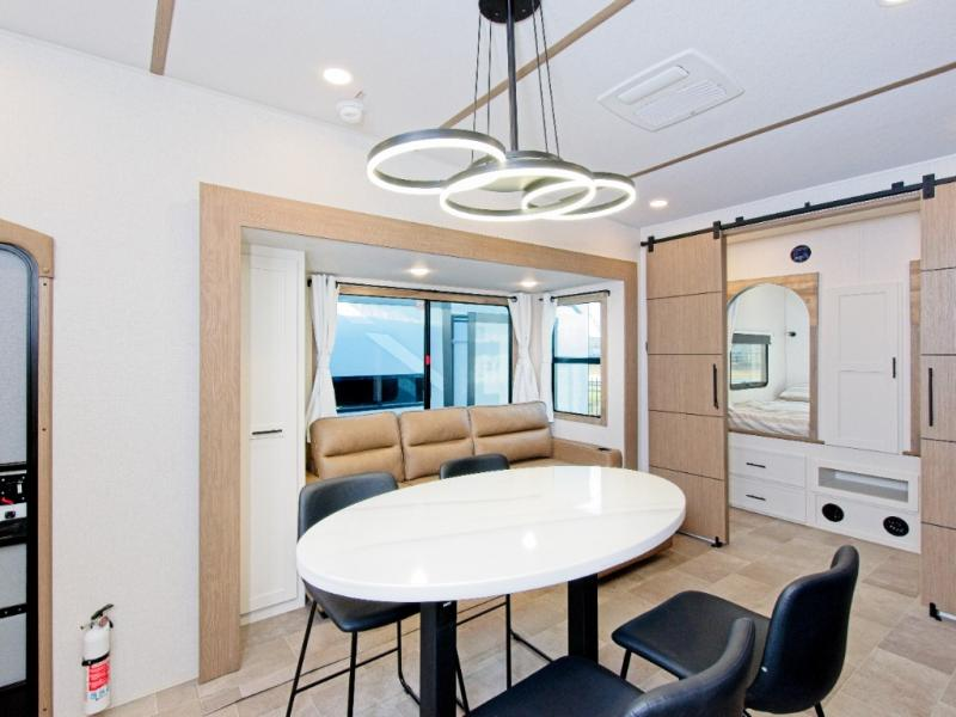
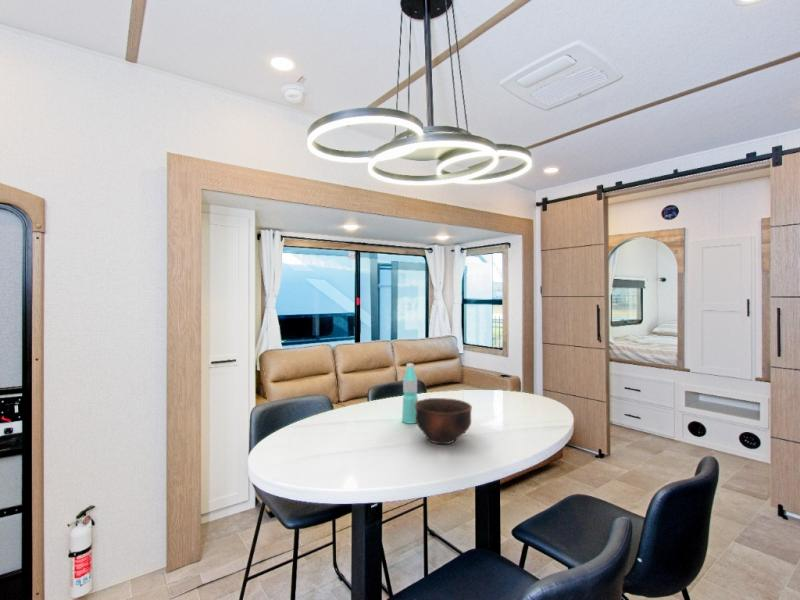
+ bowl (443, 421)
+ water bottle (410, 392)
